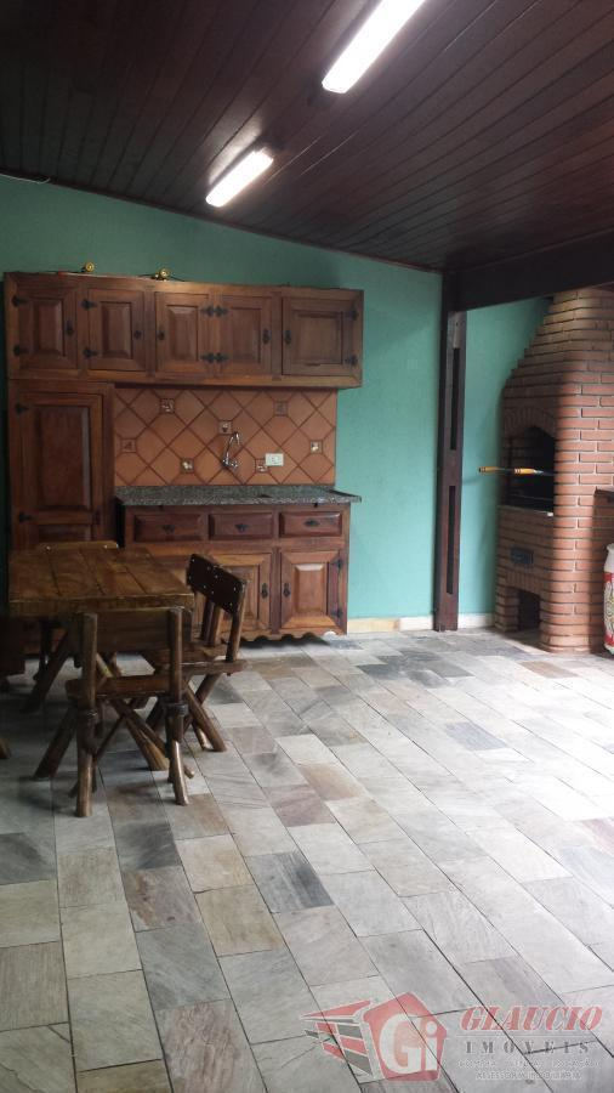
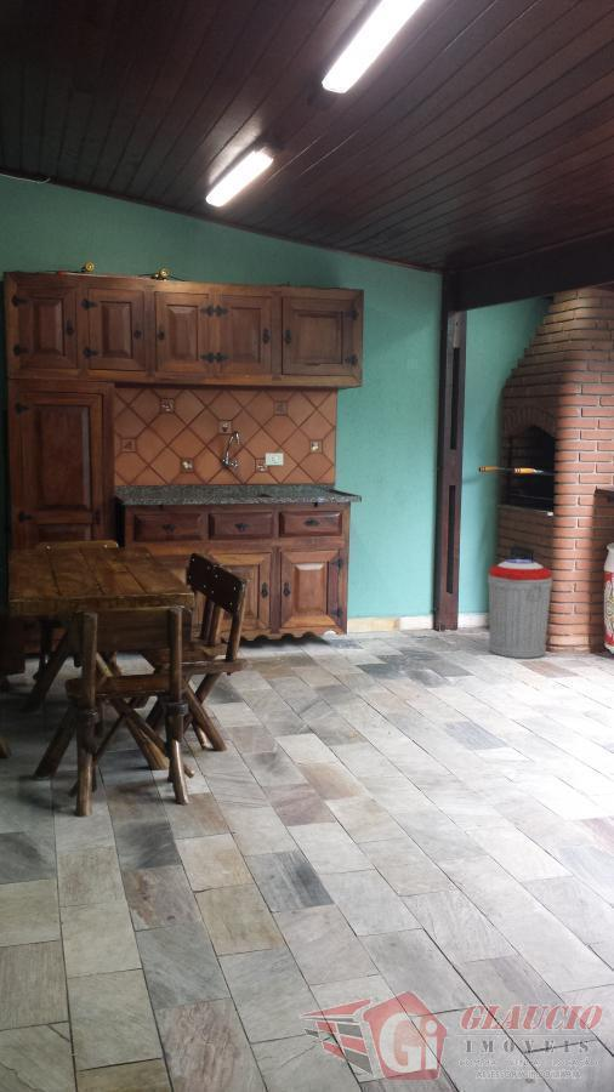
+ trash can (518, 605)
